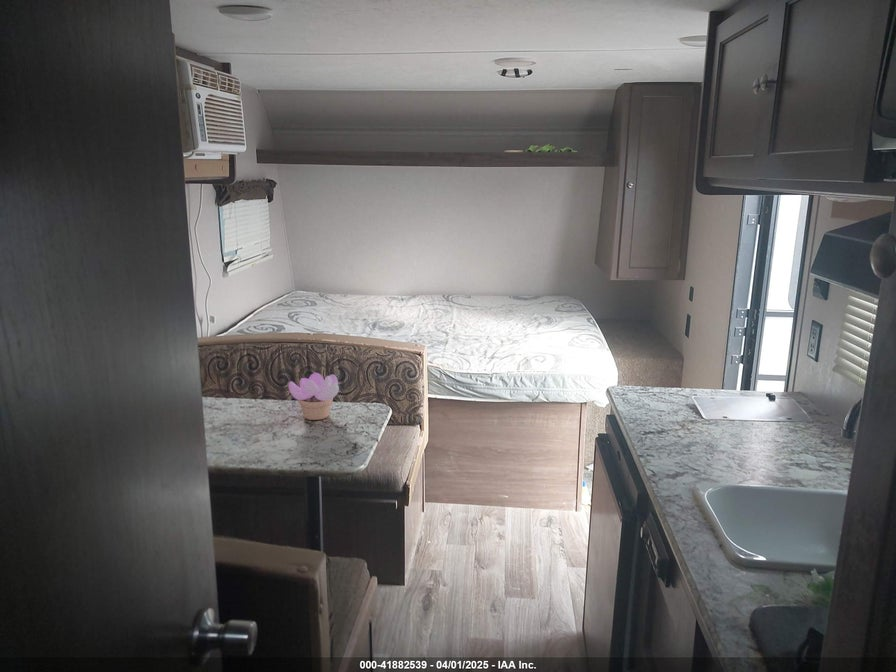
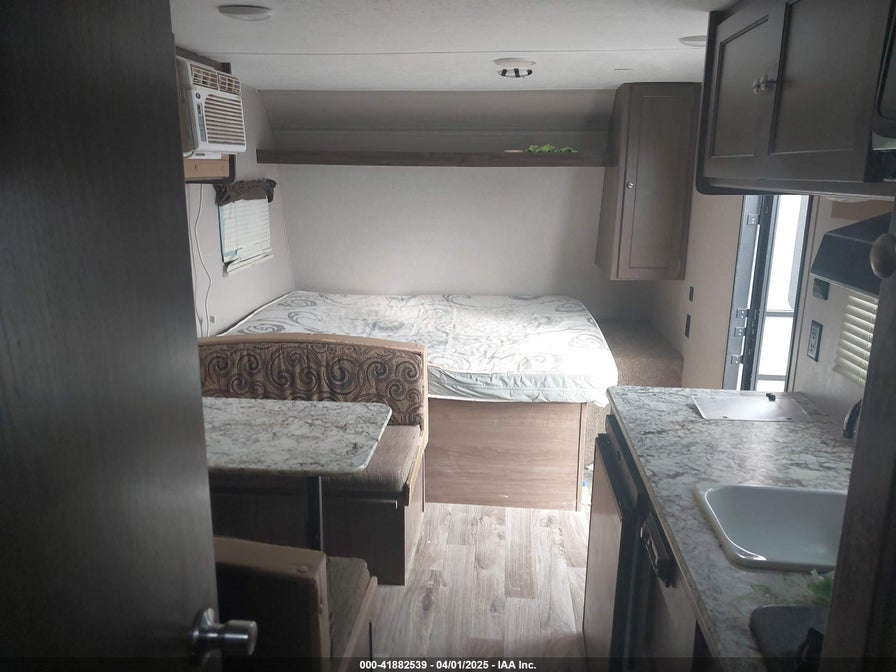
- succulent plant (318, 396)
